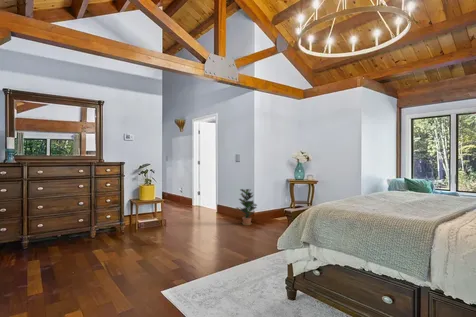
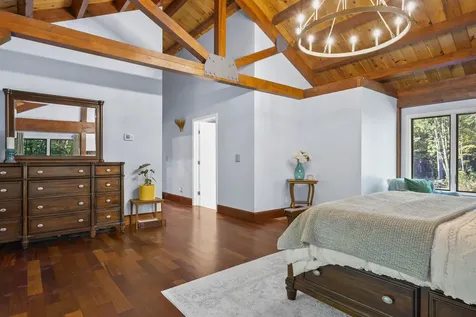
- potted plant (248, 206)
